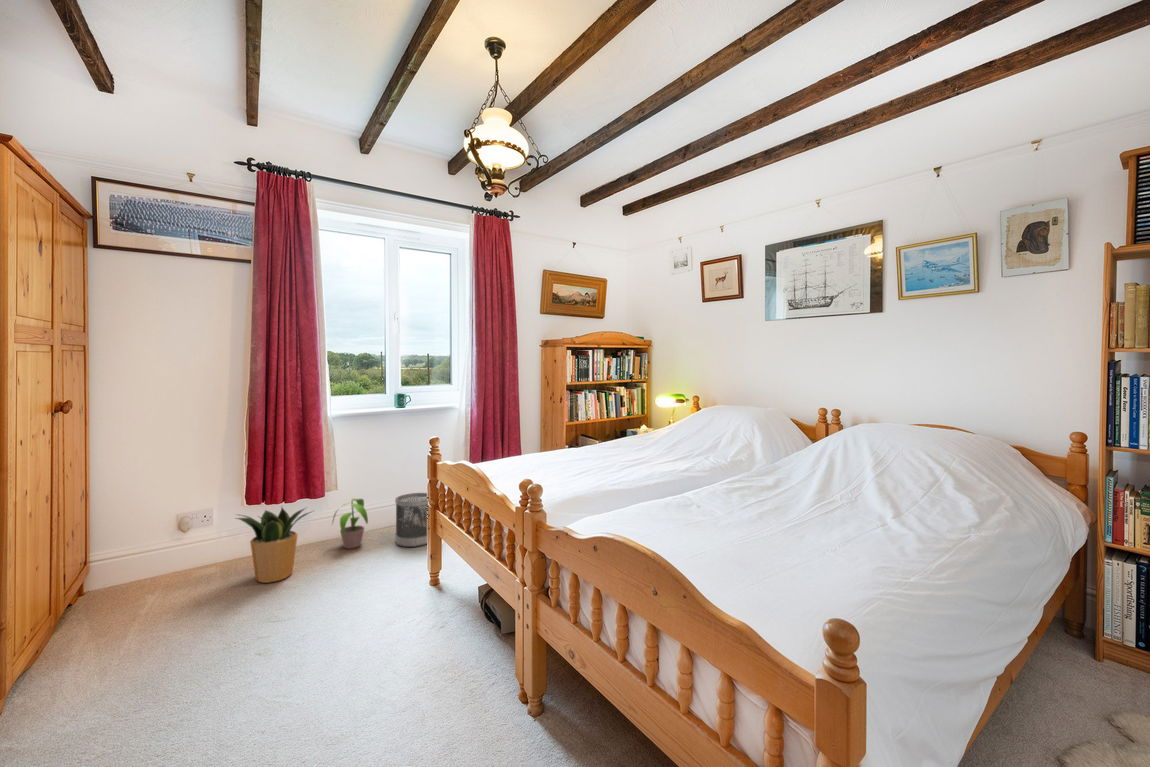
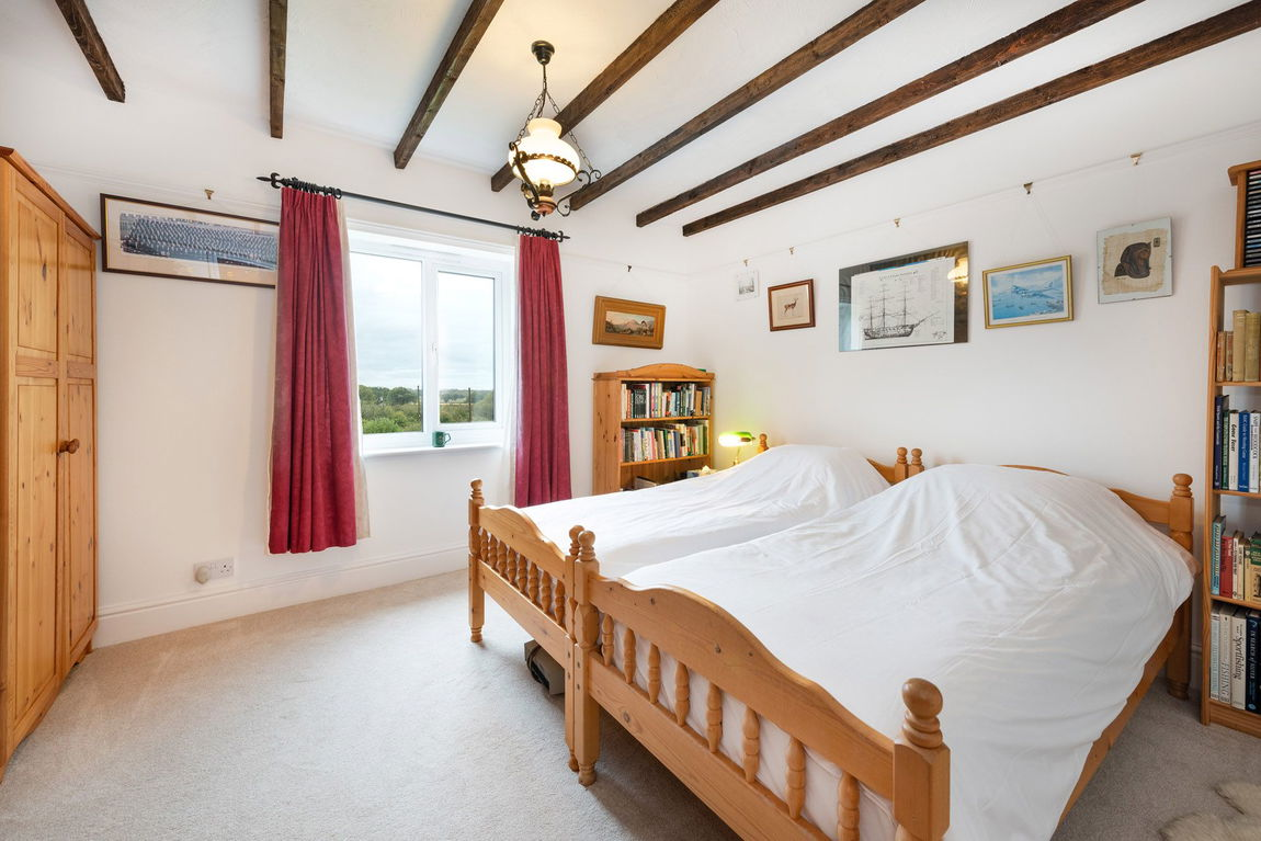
- wastebasket (415, 518)
- potted plant (275, 543)
- potted plant (352, 523)
